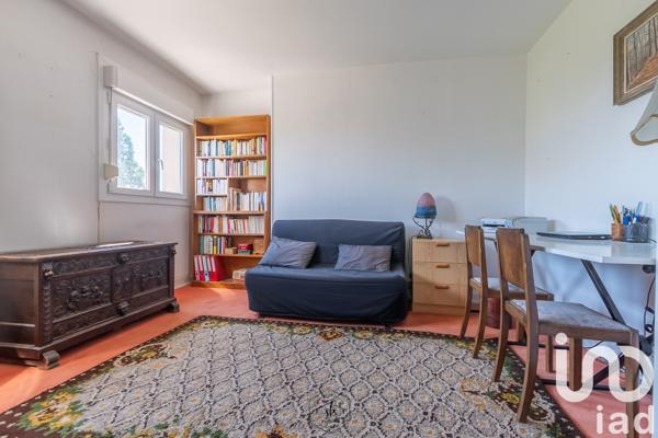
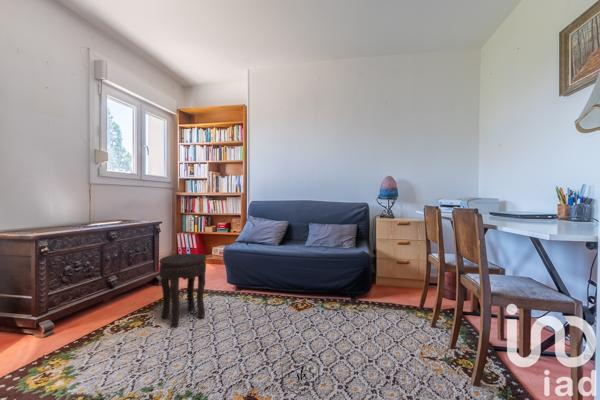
+ side table (187, 287)
